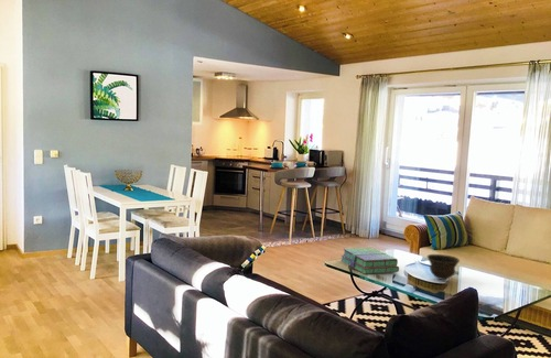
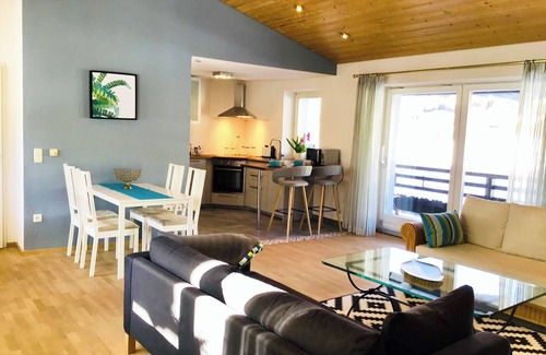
- bowl (442, 268)
- stack of books (369, 259)
